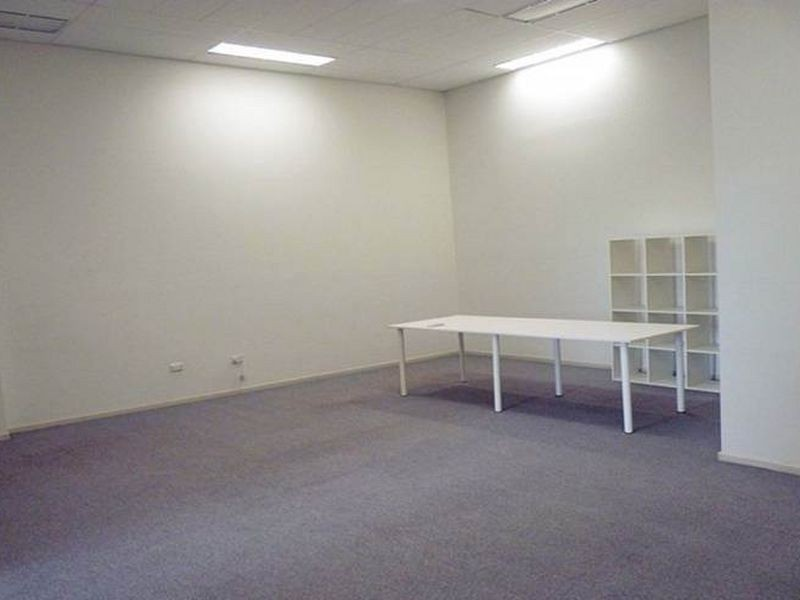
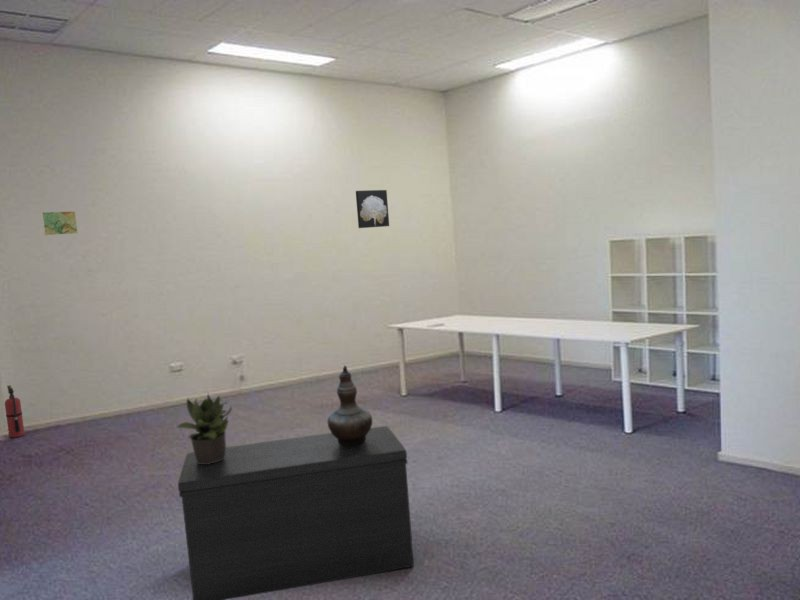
+ decorative vase (348, 402)
+ potted plant (204, 428)
+ bench (298, 507)
+ fire extinguisher (13, 411)
+ map (60, 223)
+ wall art (372, 208)
